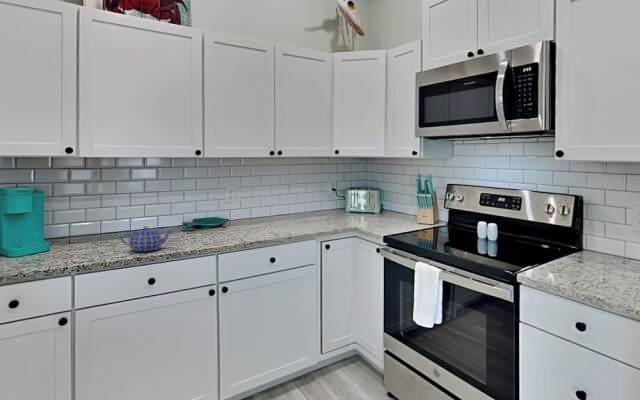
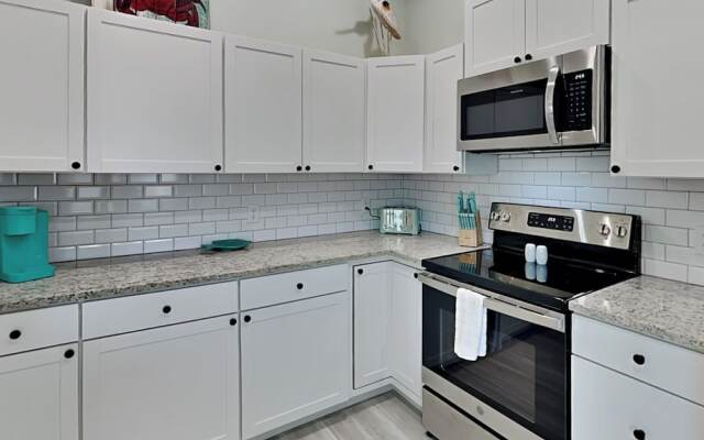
- teapot (147, 238)
